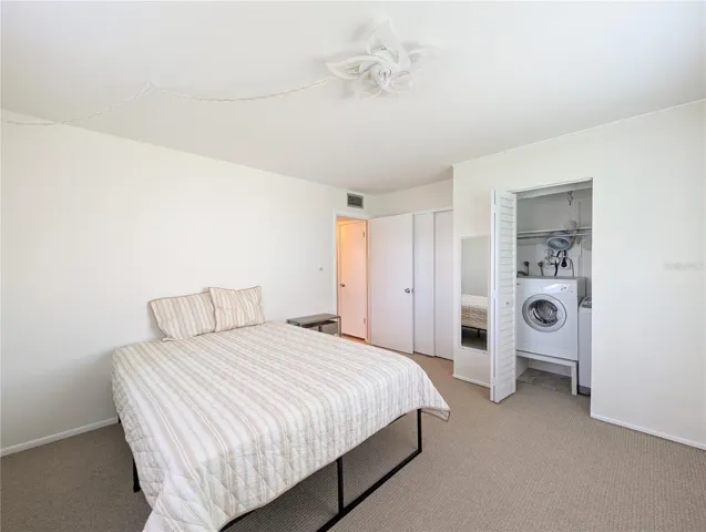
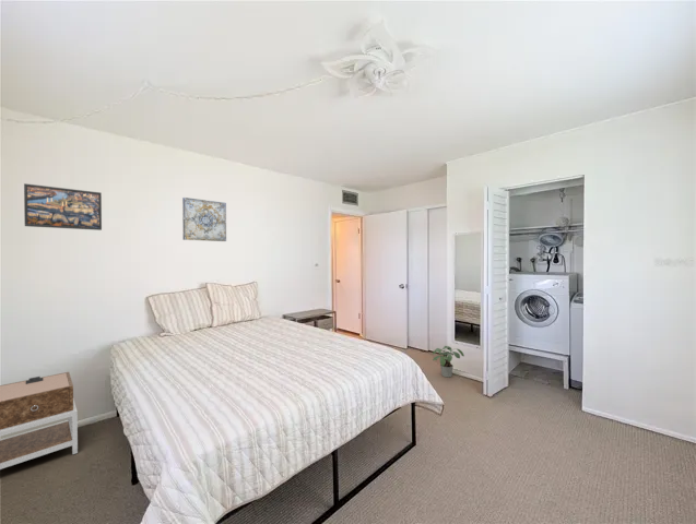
+ wall art (205, 219)
+ potted plant (445, 361)
+ nightstand (35, 418)
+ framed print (64, 207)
